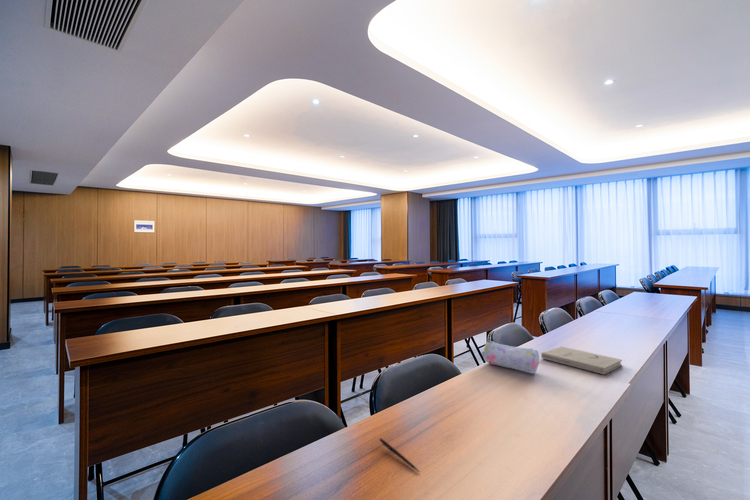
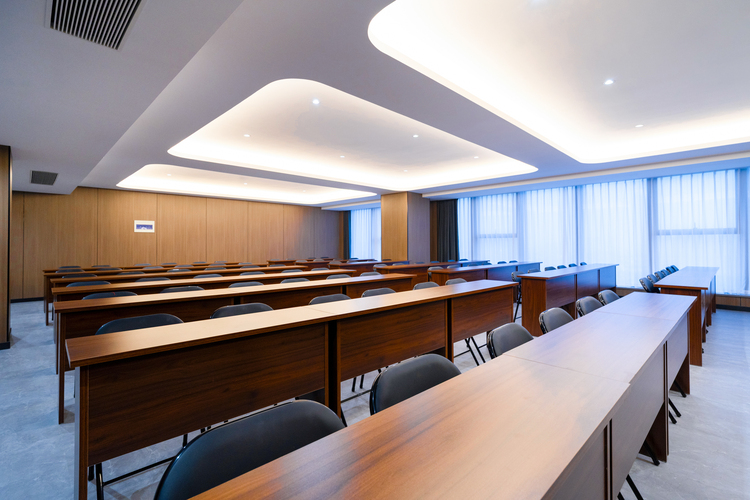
- book (580, 358)
- pen (398, 454)
- pencil case (510, 355)
